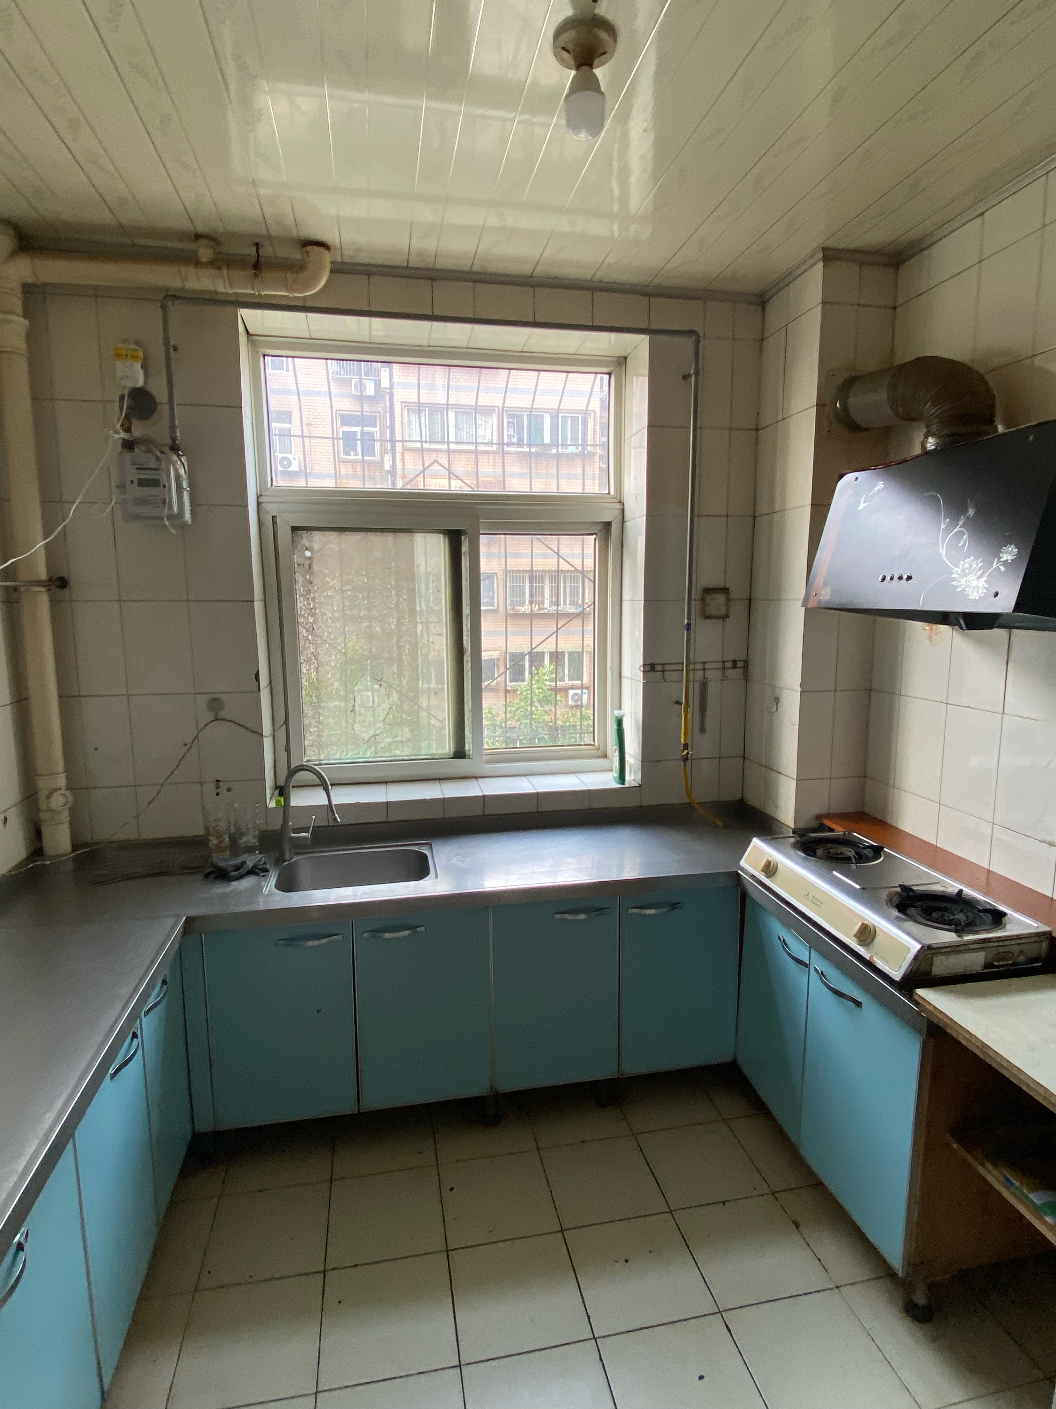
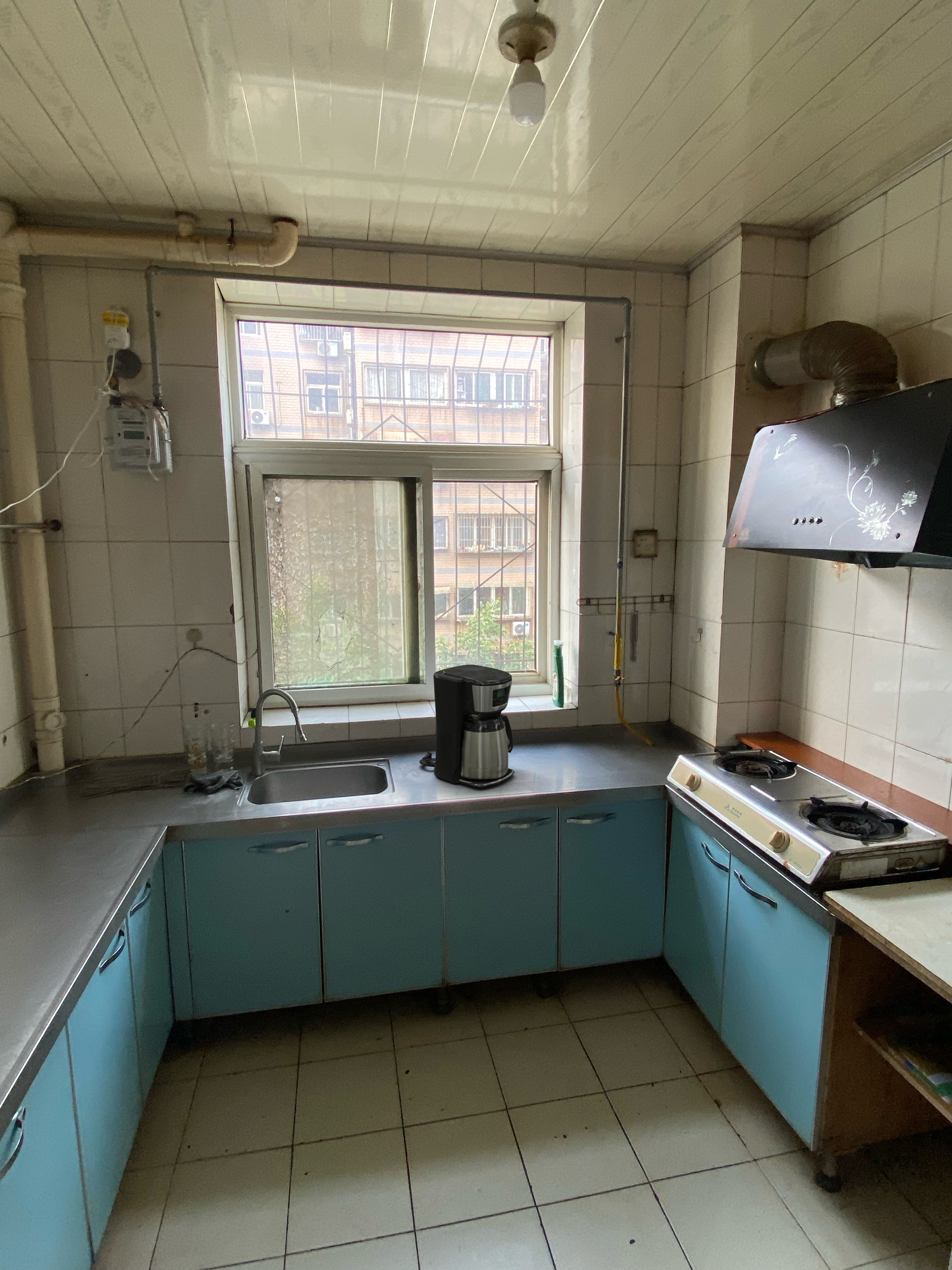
+ coffee maker (471, 719)
